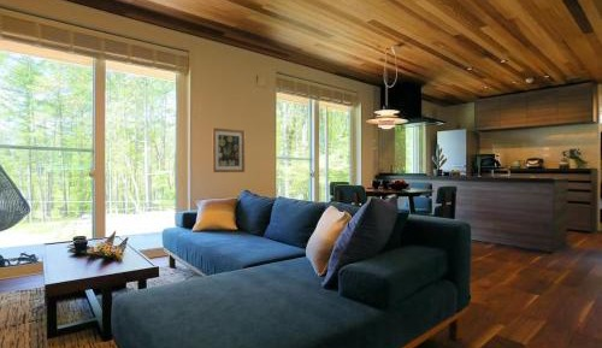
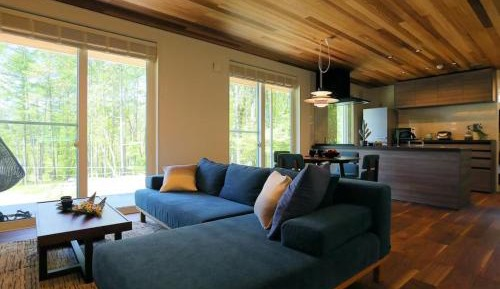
- wall art (229, 151)
